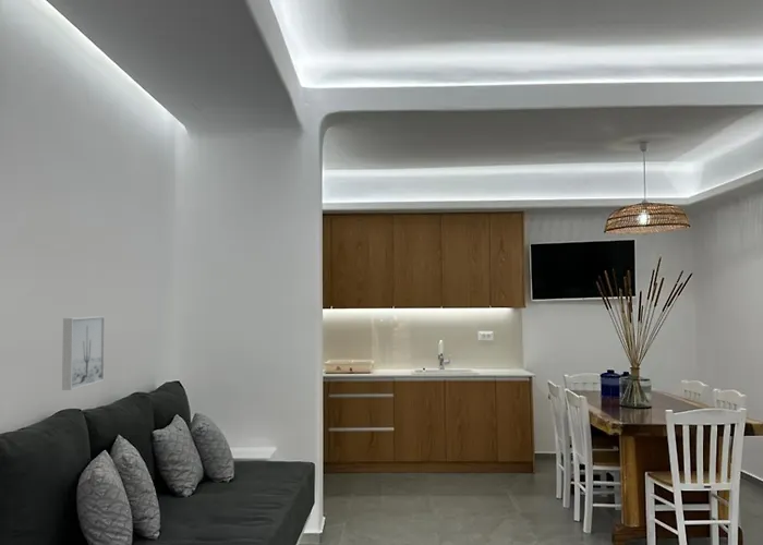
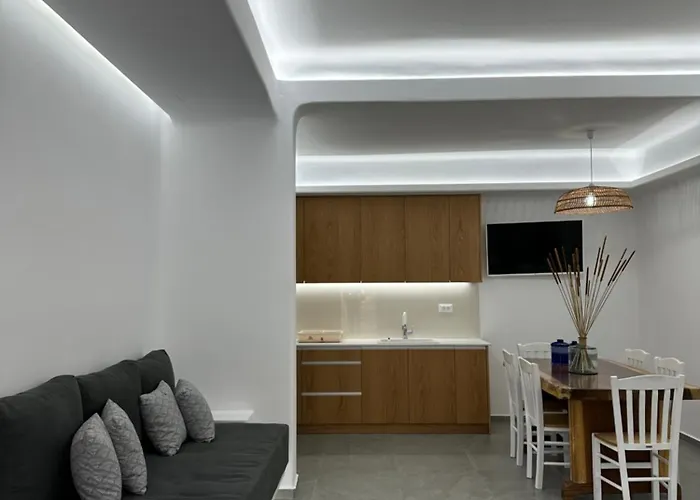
- wall art (84, 351)
